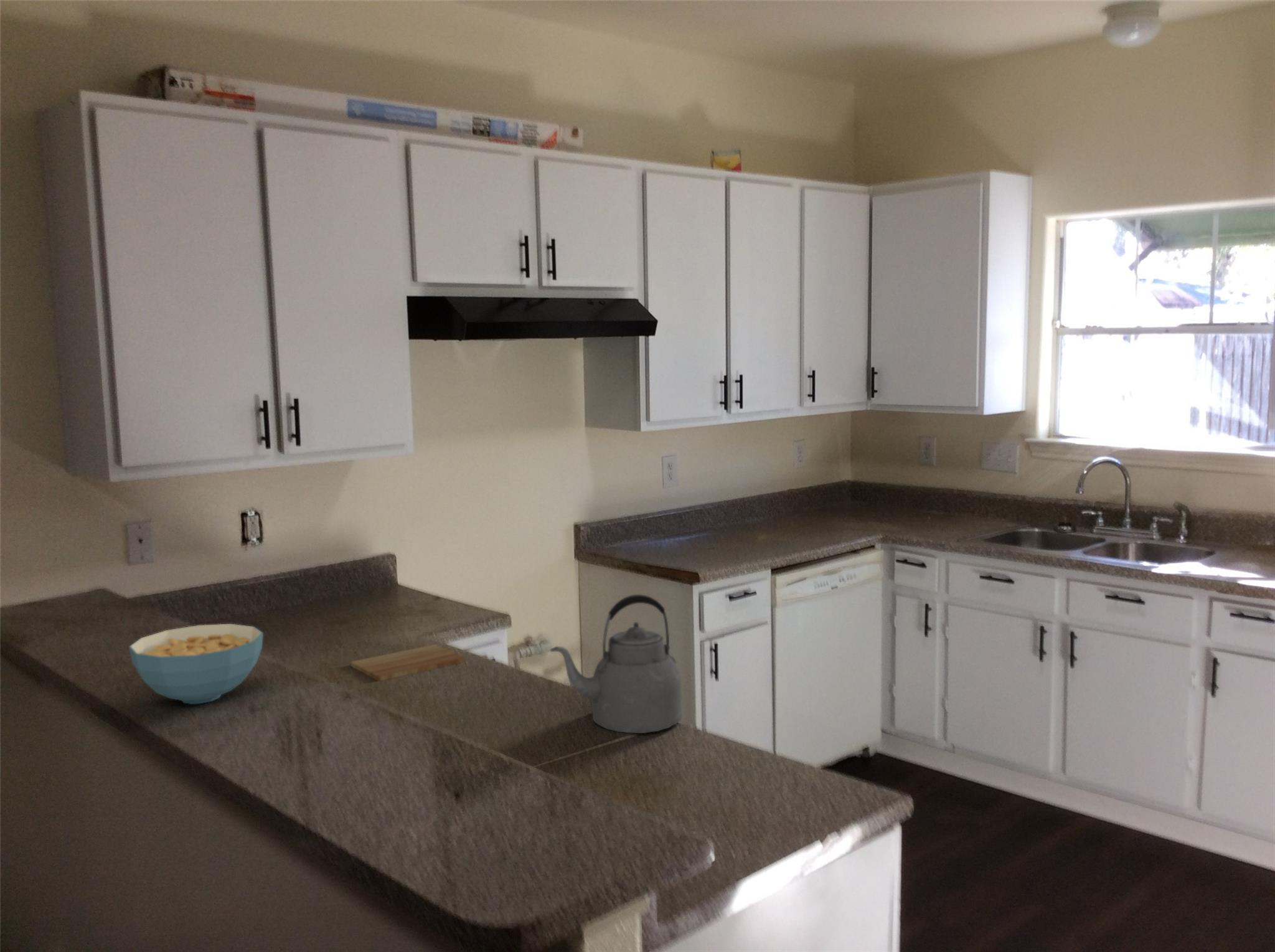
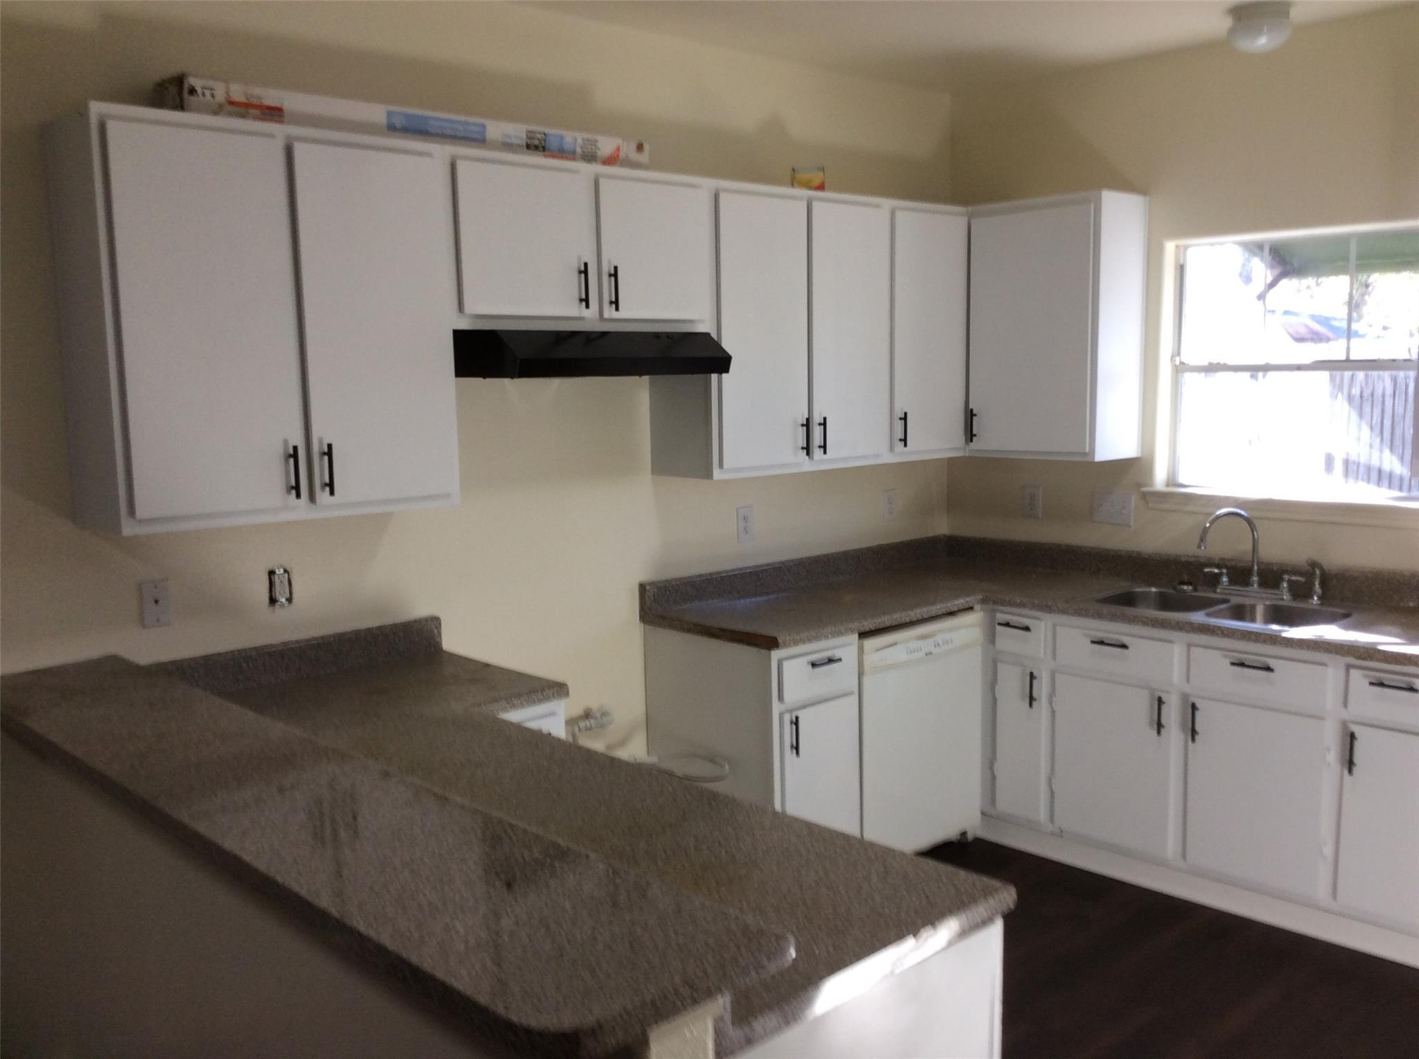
- cereal bowl (199, 669)
- kettle (616, 660)
- cutting board (408, 662)
